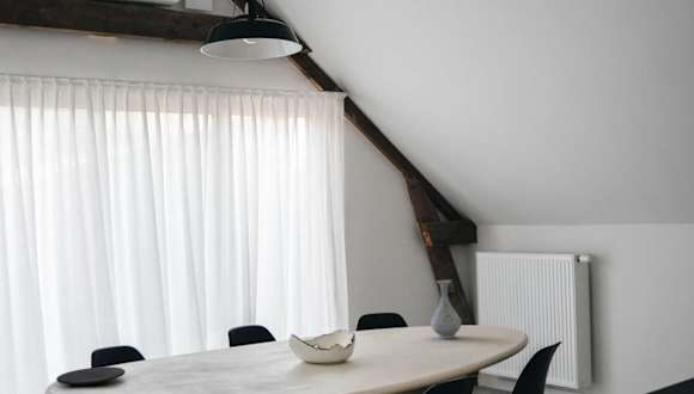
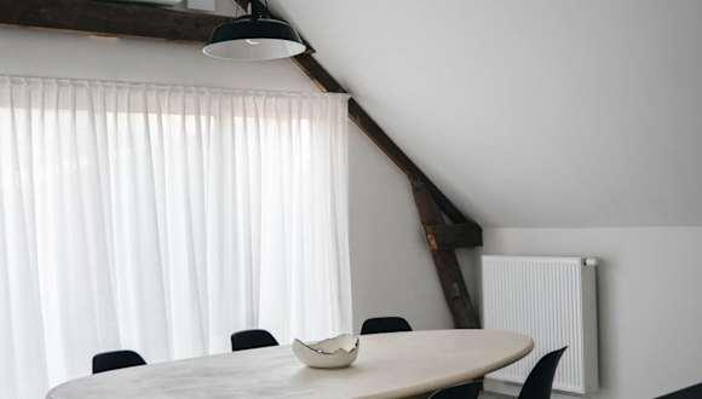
- vase (445, 308)
- plate (91, 377)
